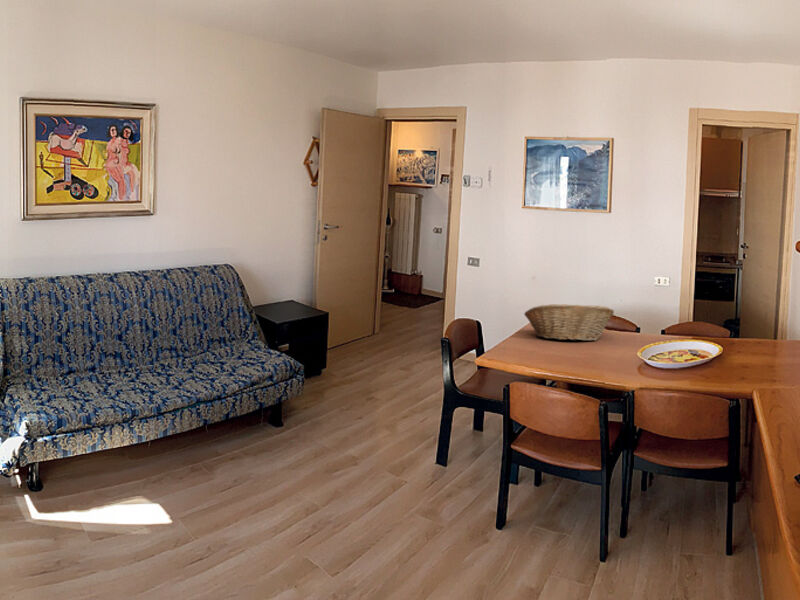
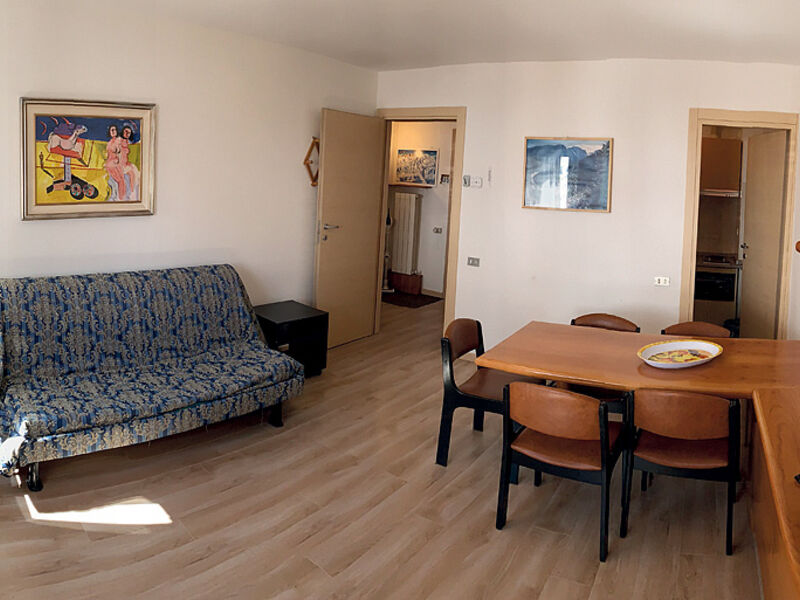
- fruit basket (568, 320)
